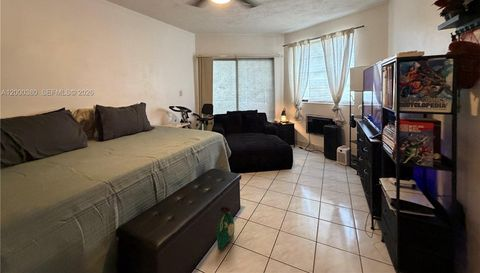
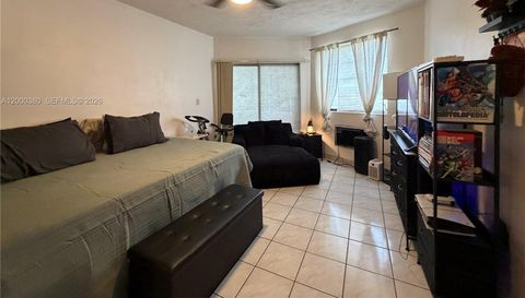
- bag (225, 225)
